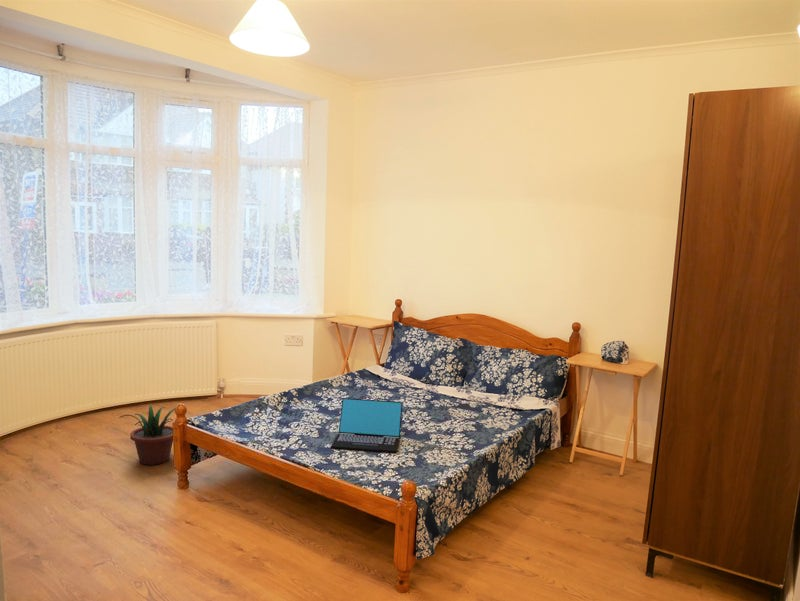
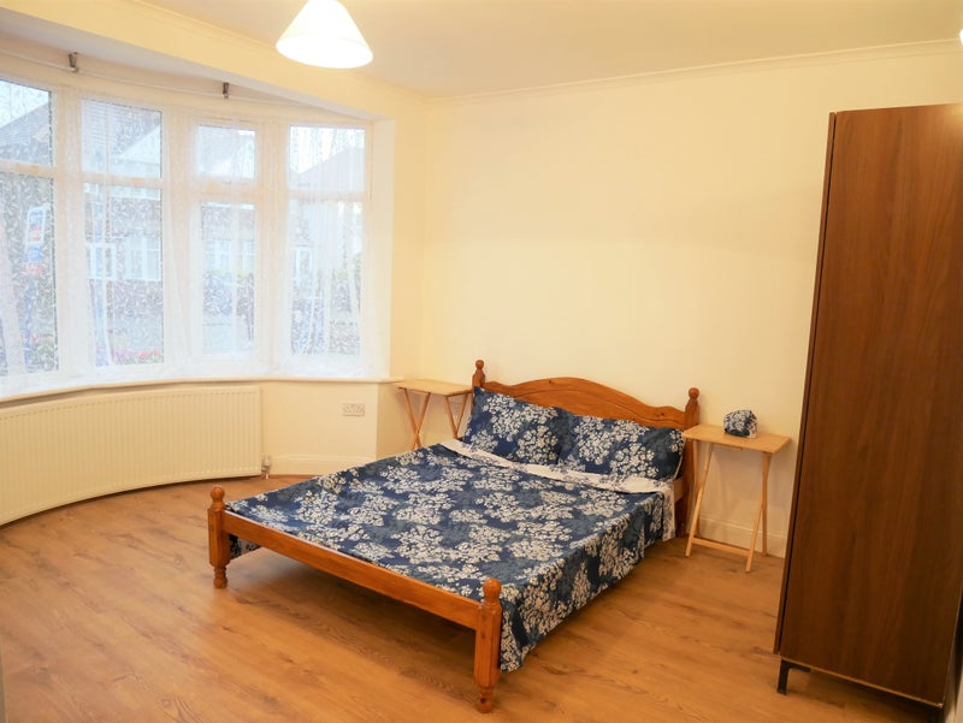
- potted plant (150, 434)
- laptop (368, 424)
